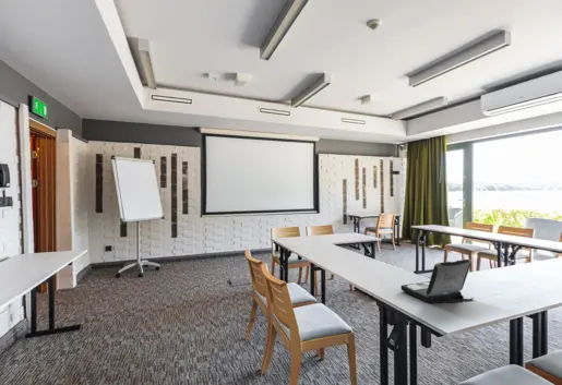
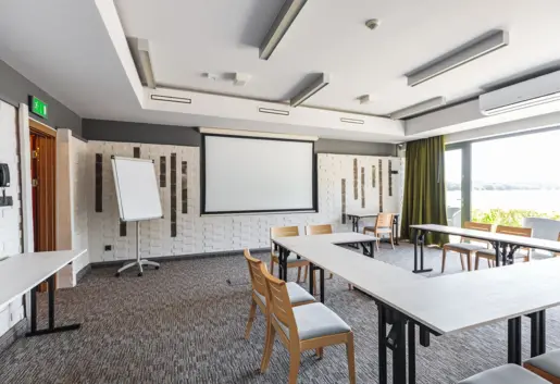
- laptop (435, 276)
